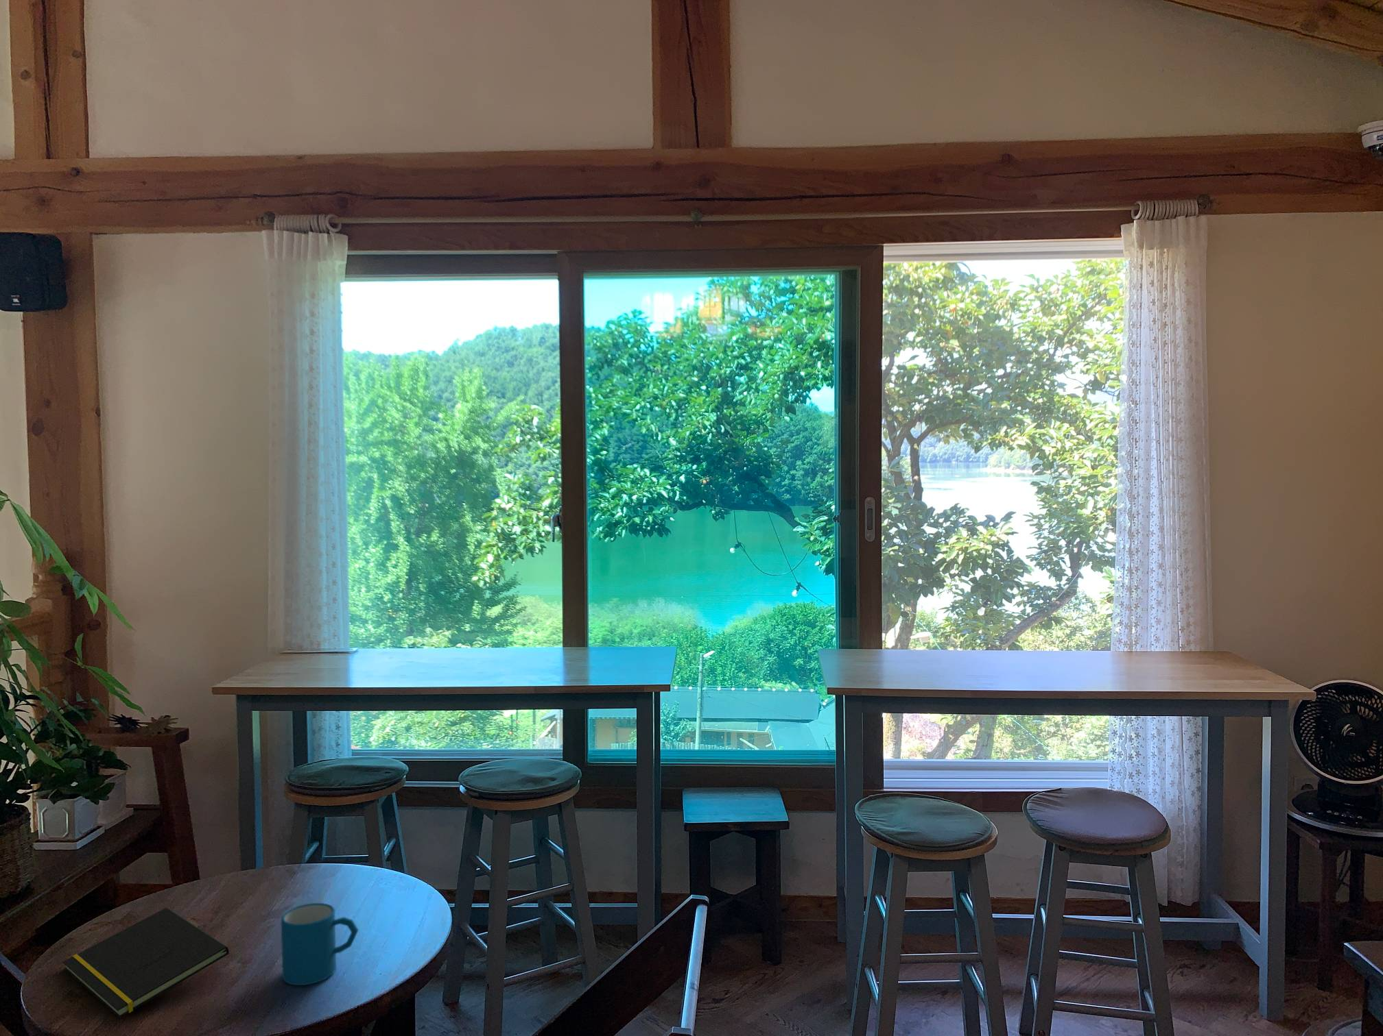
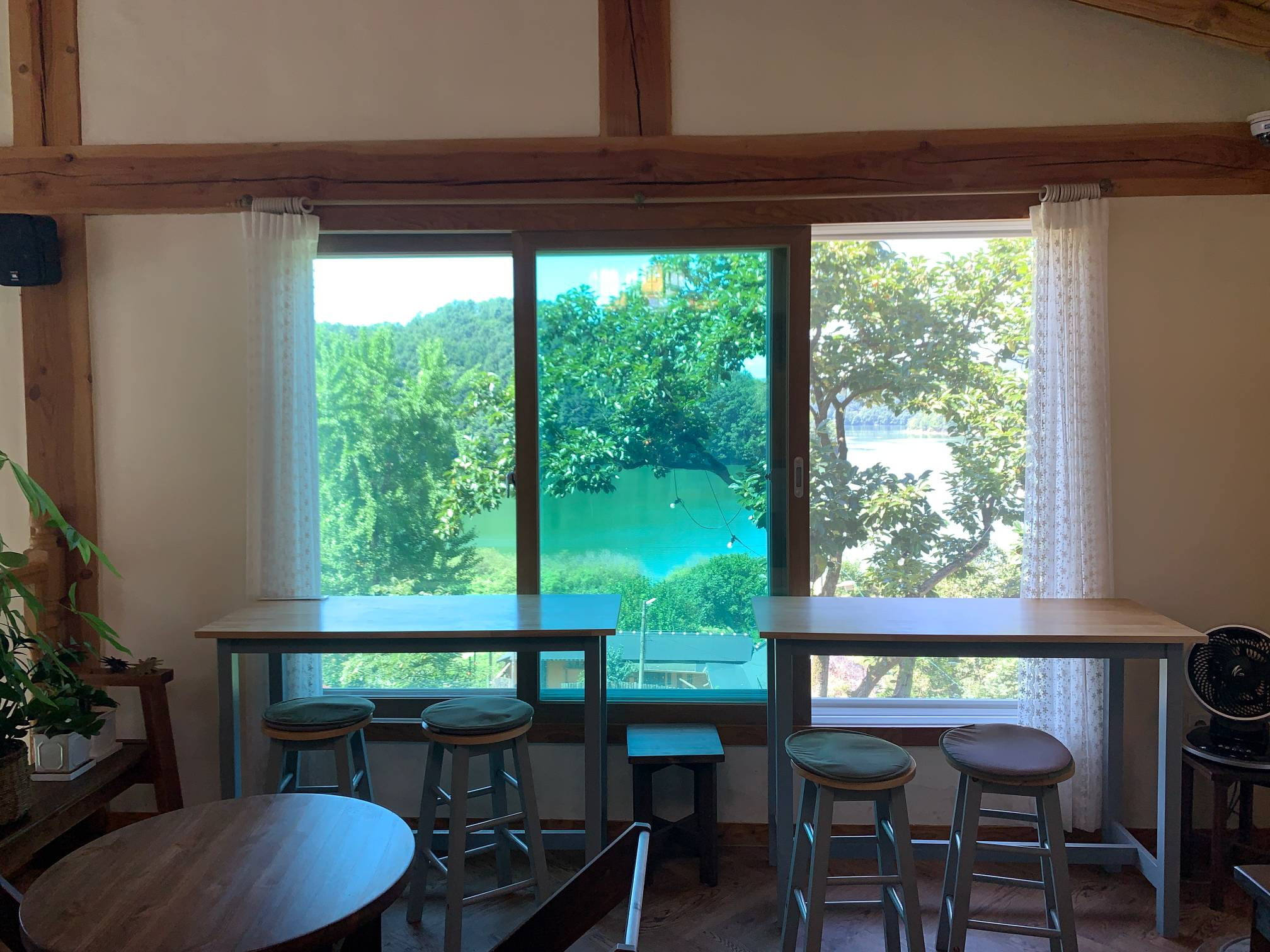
- mug (321, 942)
- notepad (145, 958)
